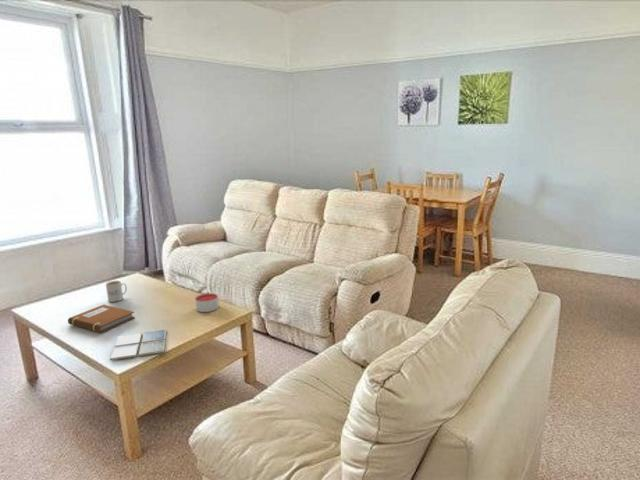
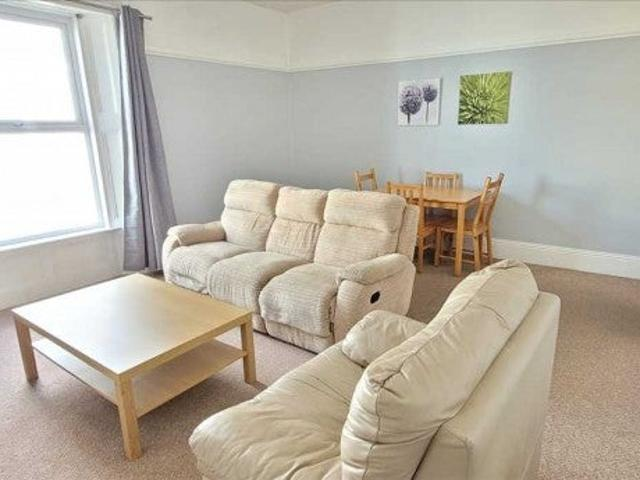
- drink coaster (139, 343)
- mug (117, 290)
- notebook (100, 317)
- candle (207, 302)
